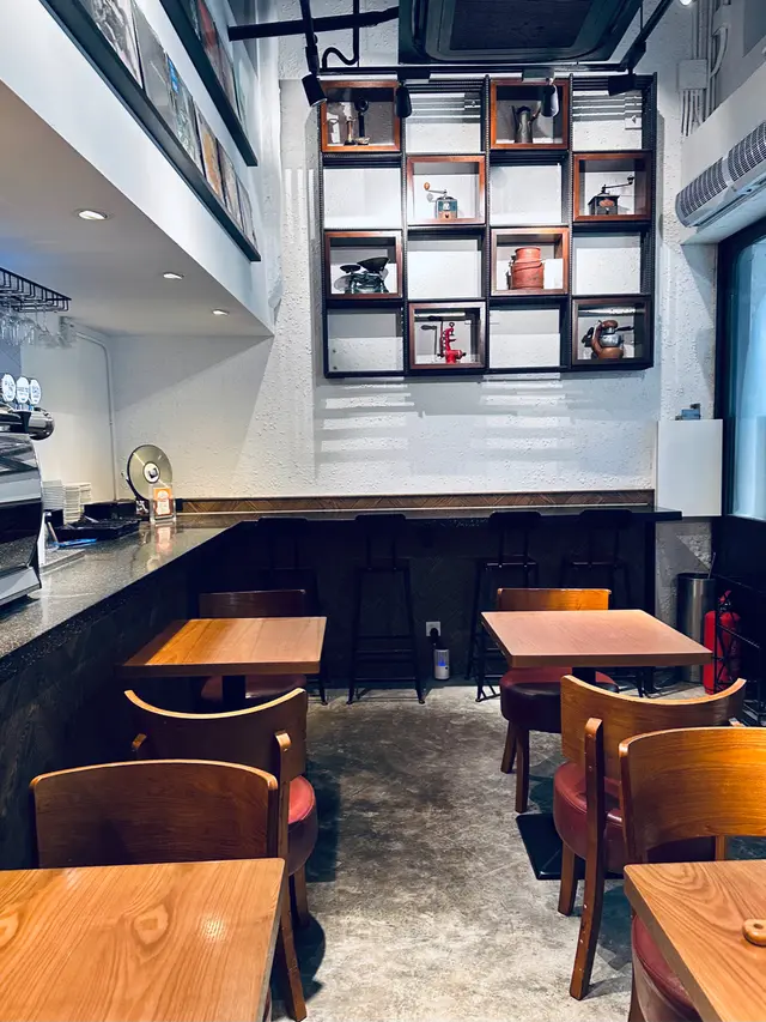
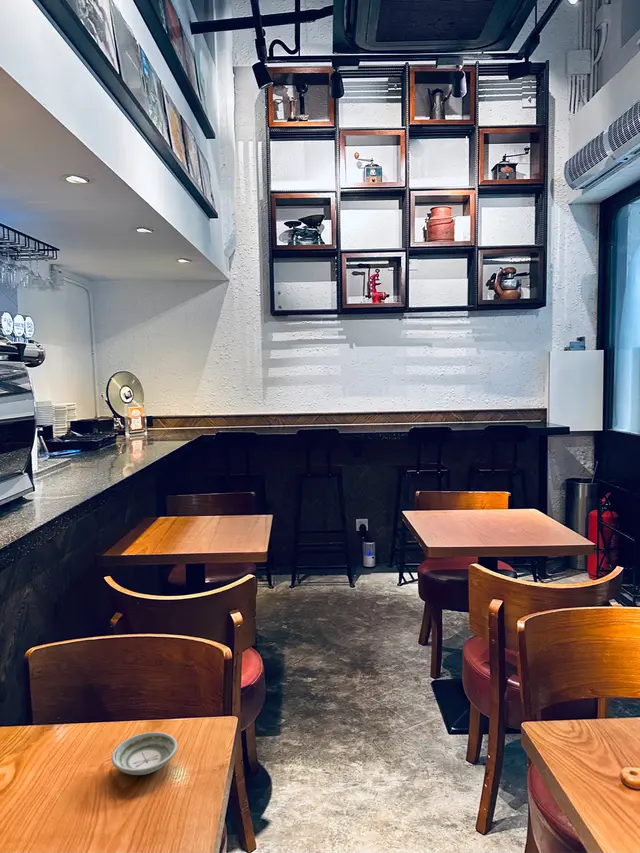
+ saucer (145, 757)
